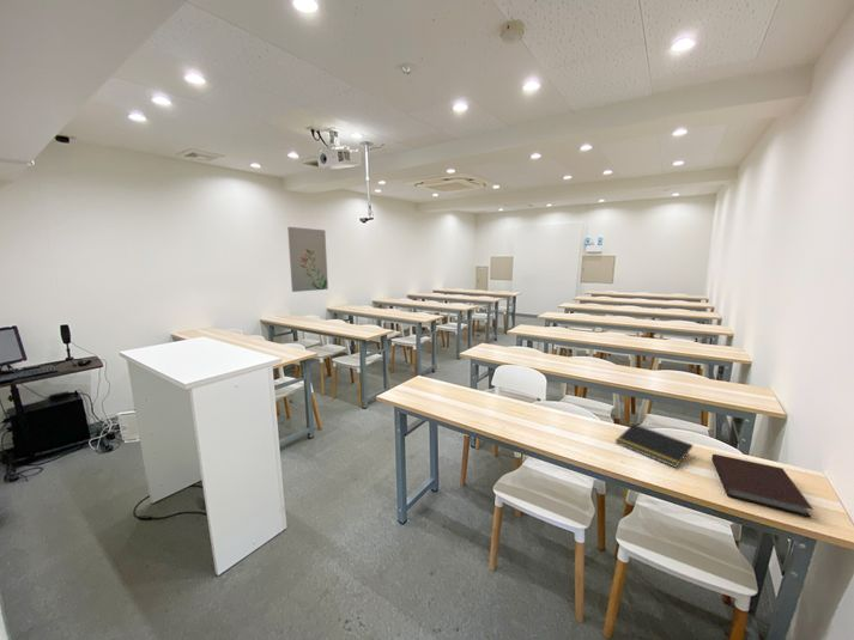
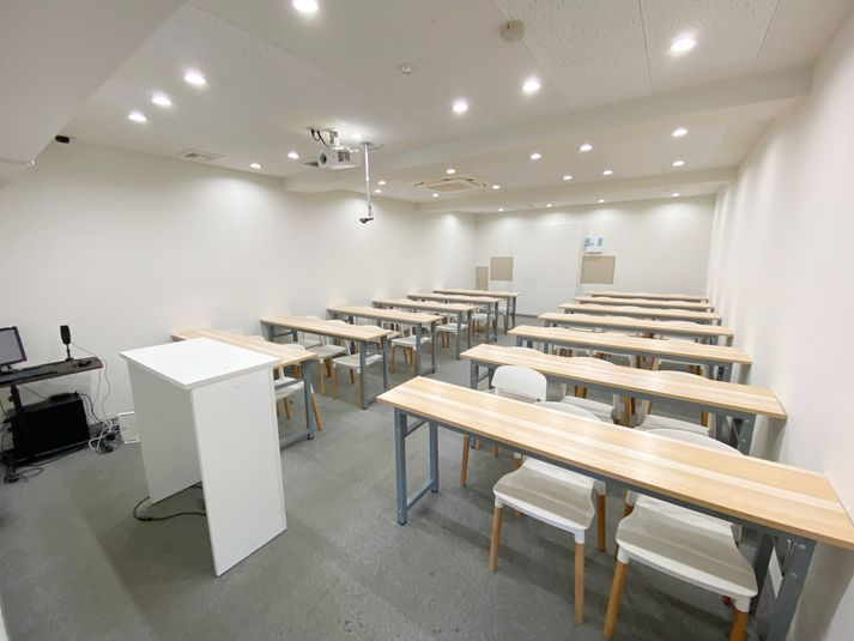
- notepad (652, 443)
- wall art (309, 260)
- notebook (755, 481)
